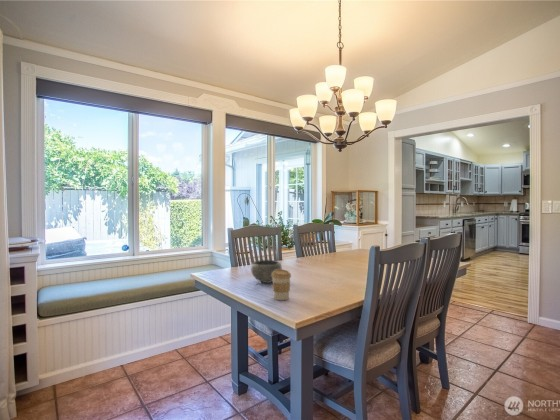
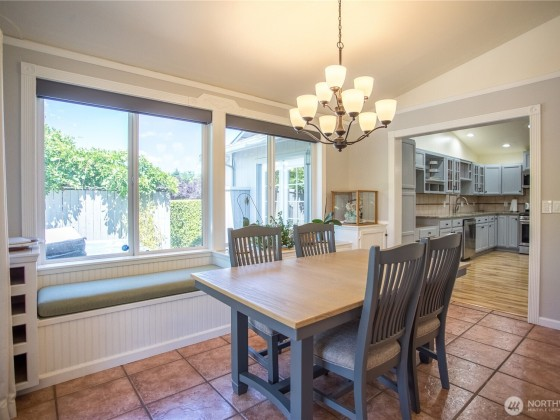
- coffee cup (281, 284)
- bowl (266, 272)
